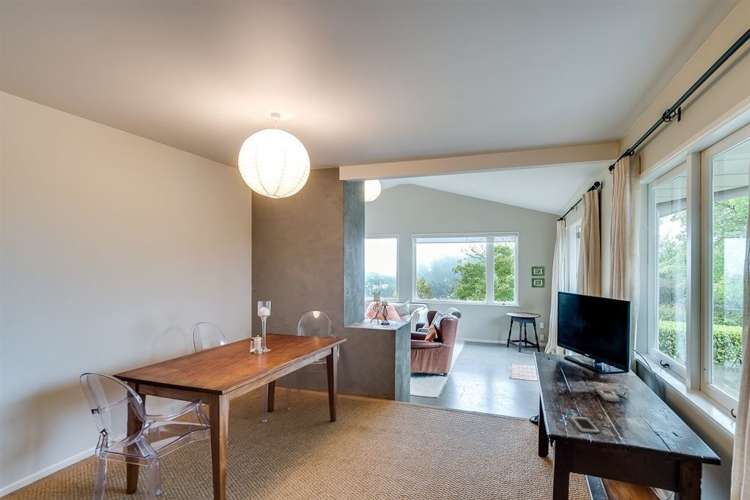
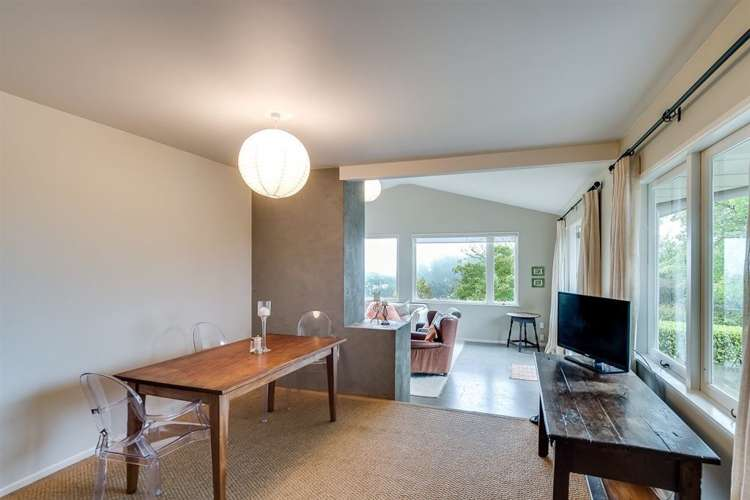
- remote control (607, 394)
- cell phone (584, 424)
